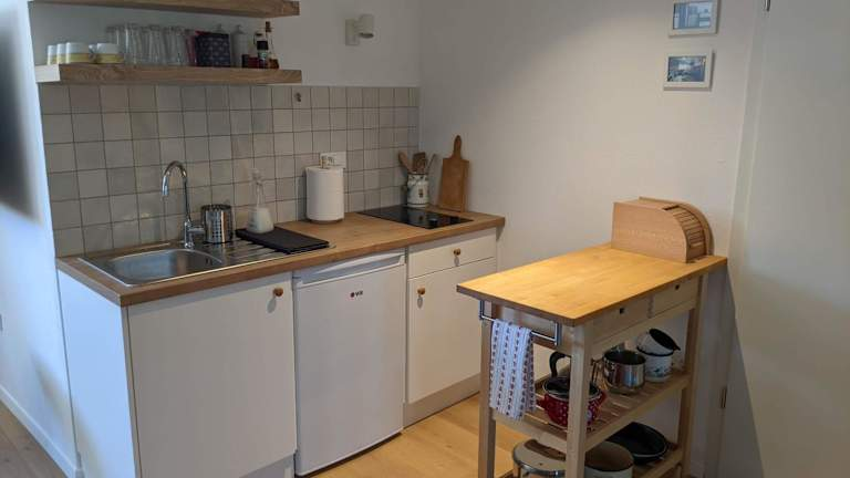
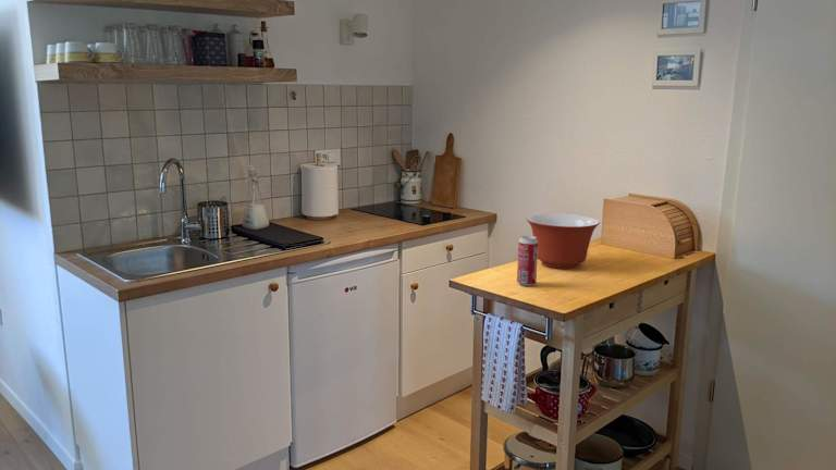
+ mixing bowl (561, 242)
+ beverage can (527, 260)
